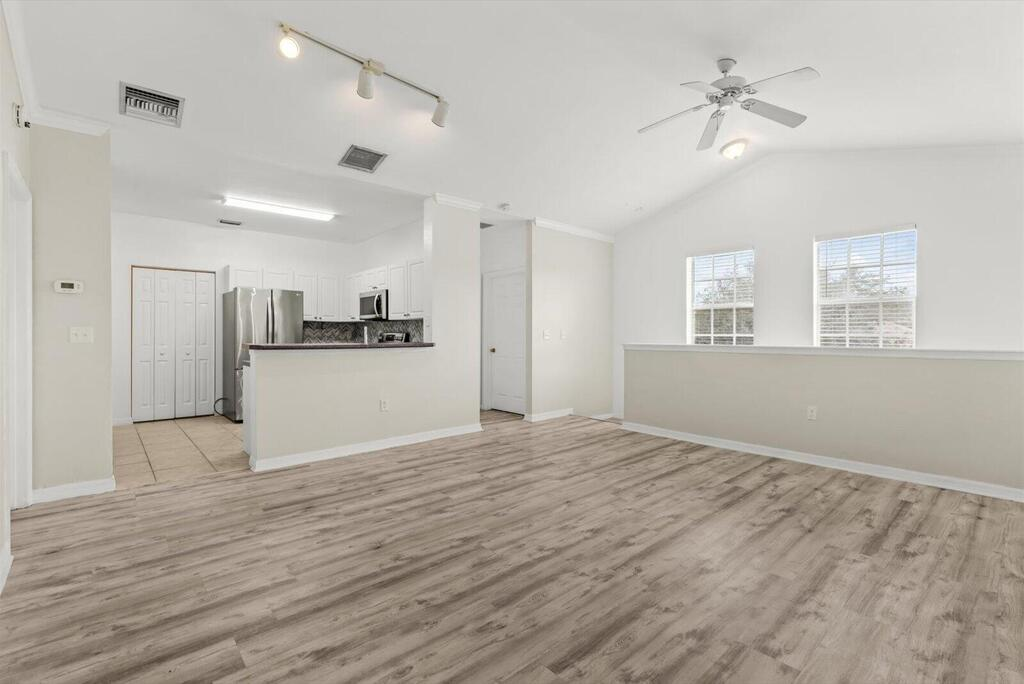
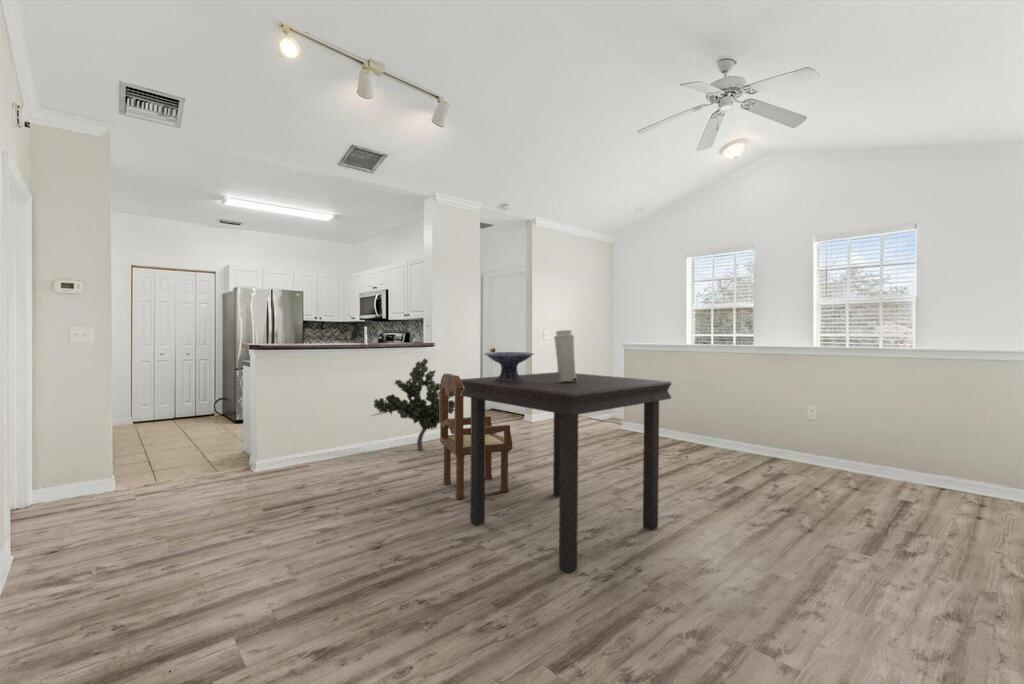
+ vase (565, 355)
+ dining table (563, 452)
+ decorative bowl (509, 366)
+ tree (421, 404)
+ dining chair (470, 430)
